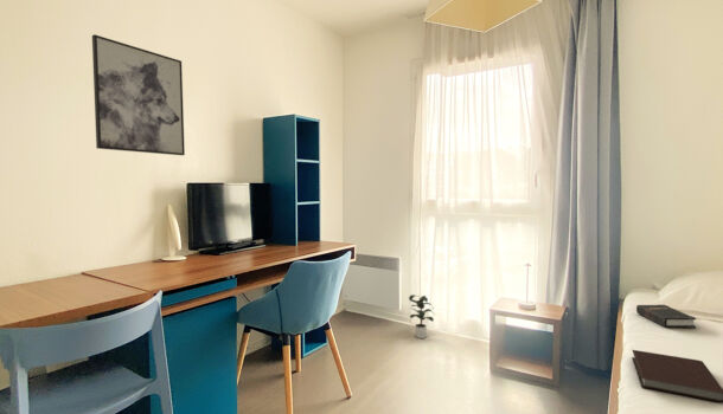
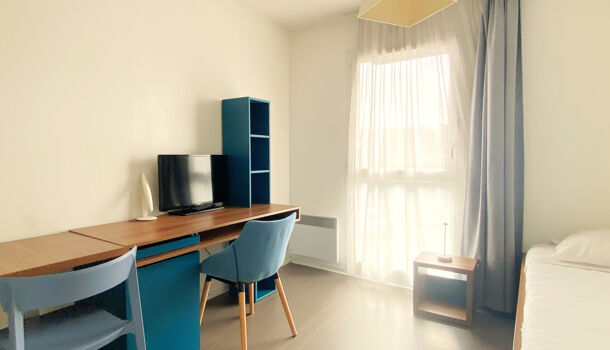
- notebook (673, 373)
- wall art (142, 101)
- hardback book (664, 315)
- potted plant (423, 315)
